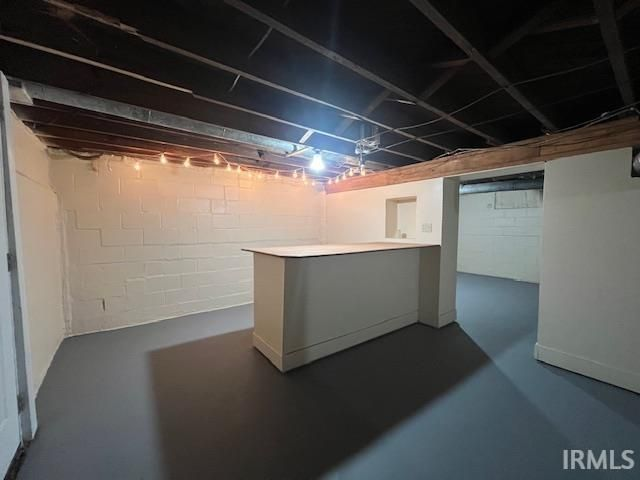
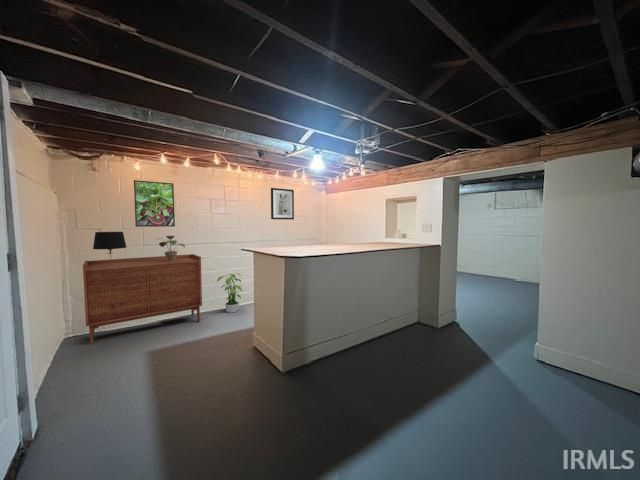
+ potted plant (170, 248)
+ potted plant (230, 292)
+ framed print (155, 204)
+ sideboard (147, 293)
+ wall art (282, 204)
+ table lamp (110, 248)
